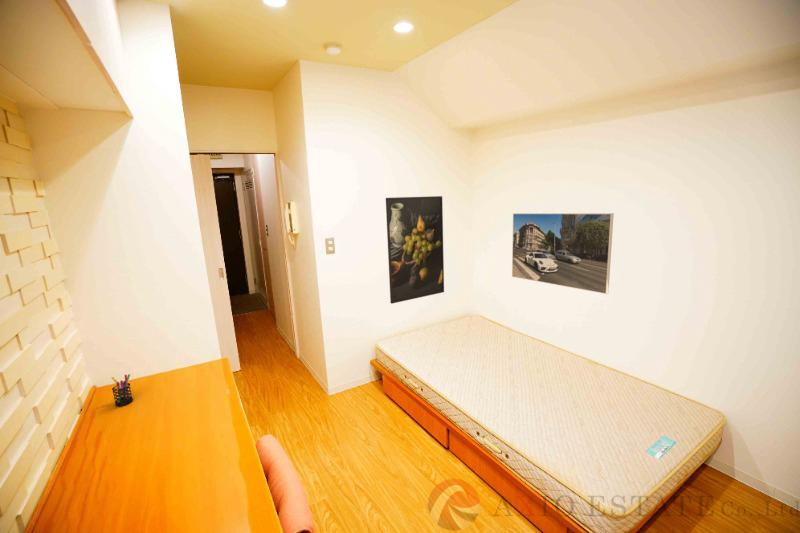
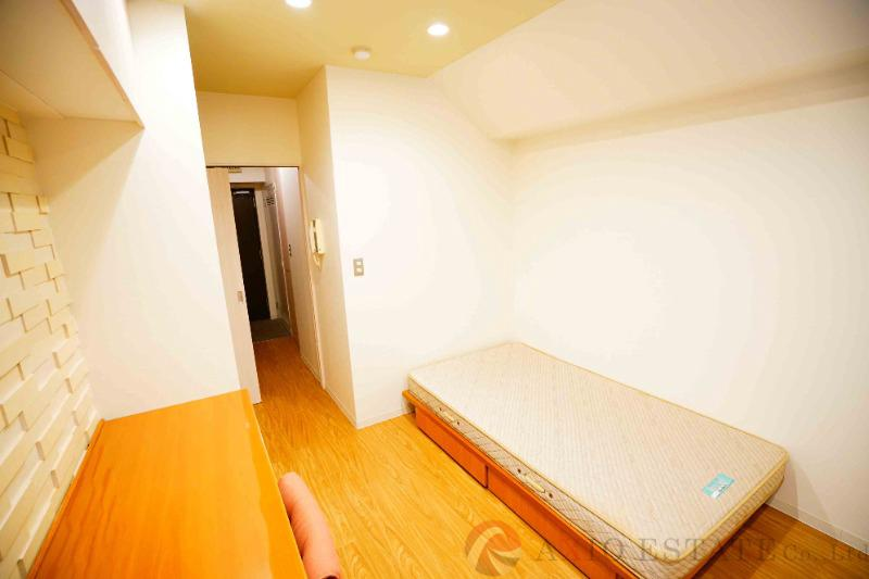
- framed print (417, 248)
- pen holder (123, 387)
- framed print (555, 249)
